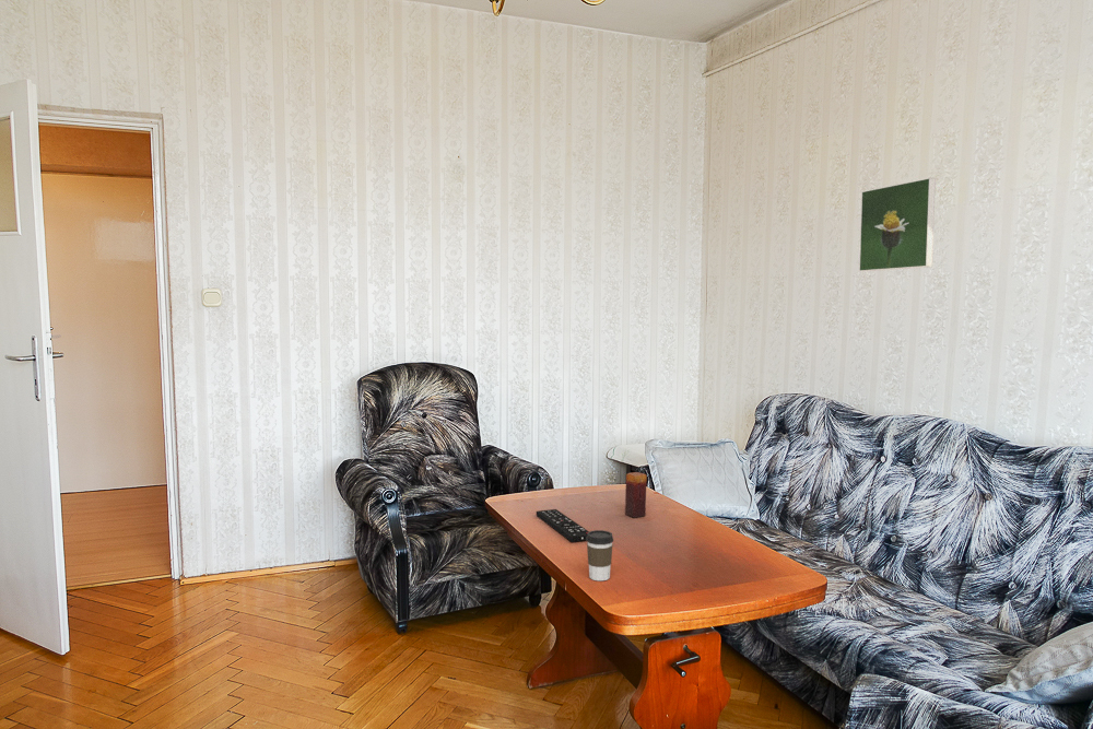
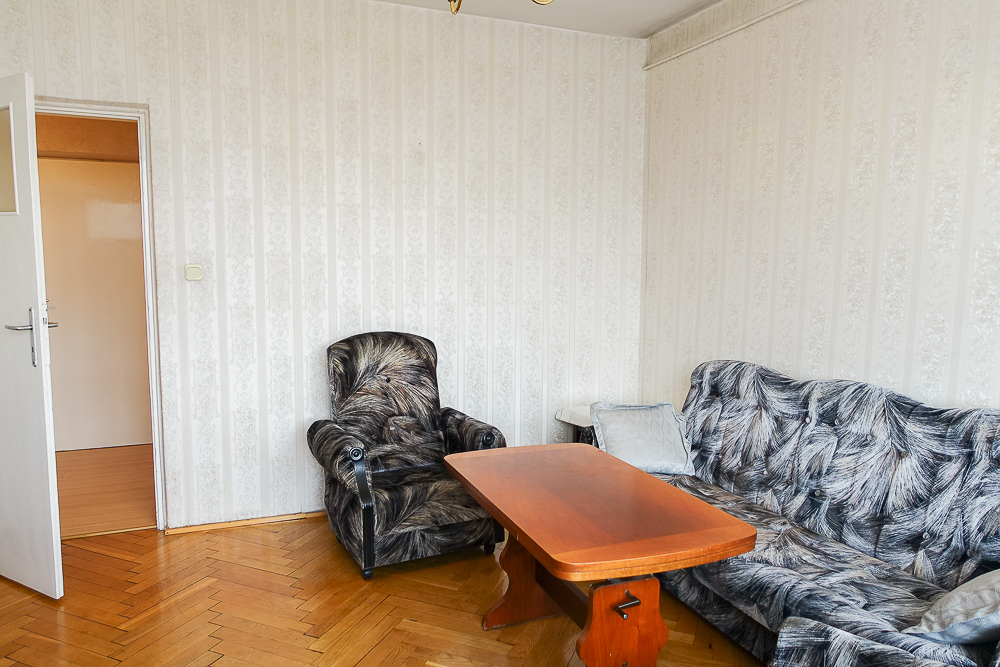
- remote control (563, 524)
- candle (635, 494)
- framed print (895, 227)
- coffee cup (599, 555)
